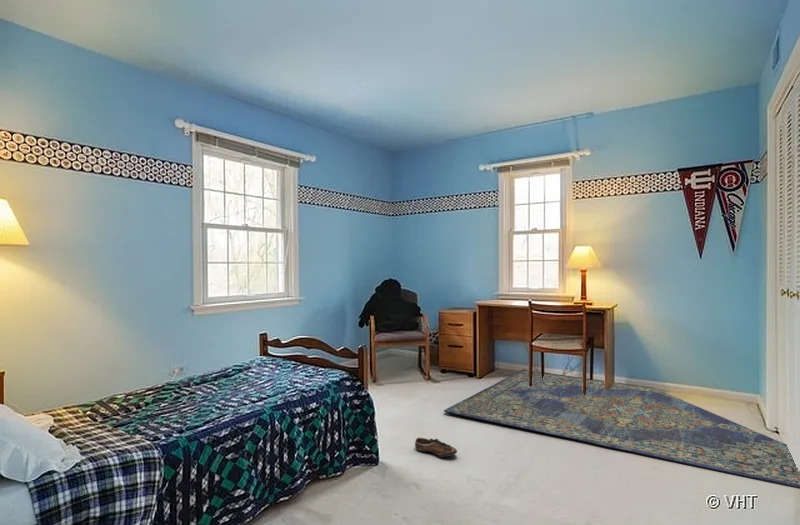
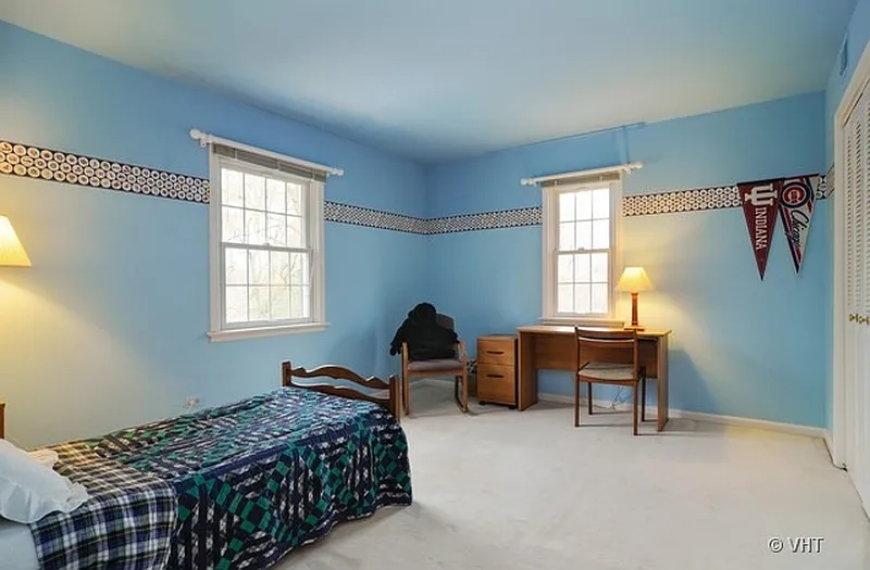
- rug (630, 410)
- shoe (436, 446)
